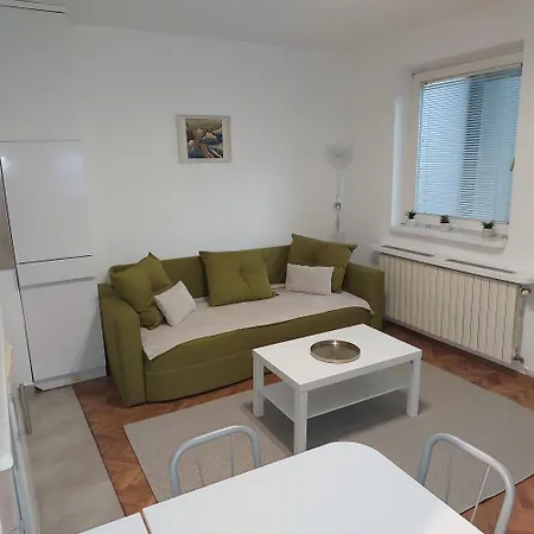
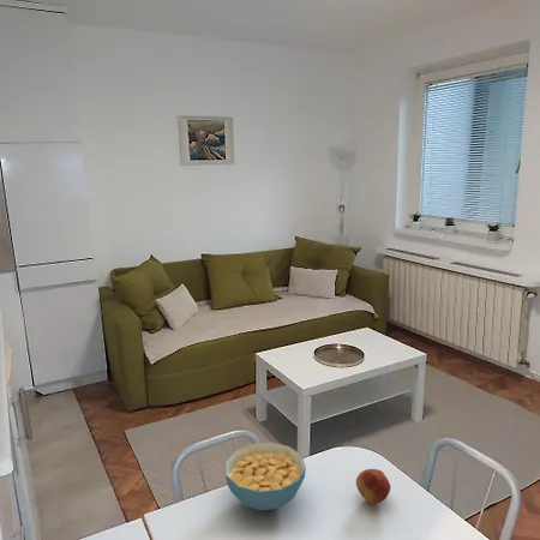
+ cereal bowl (265, 482)
+ fruit (372, 485)
